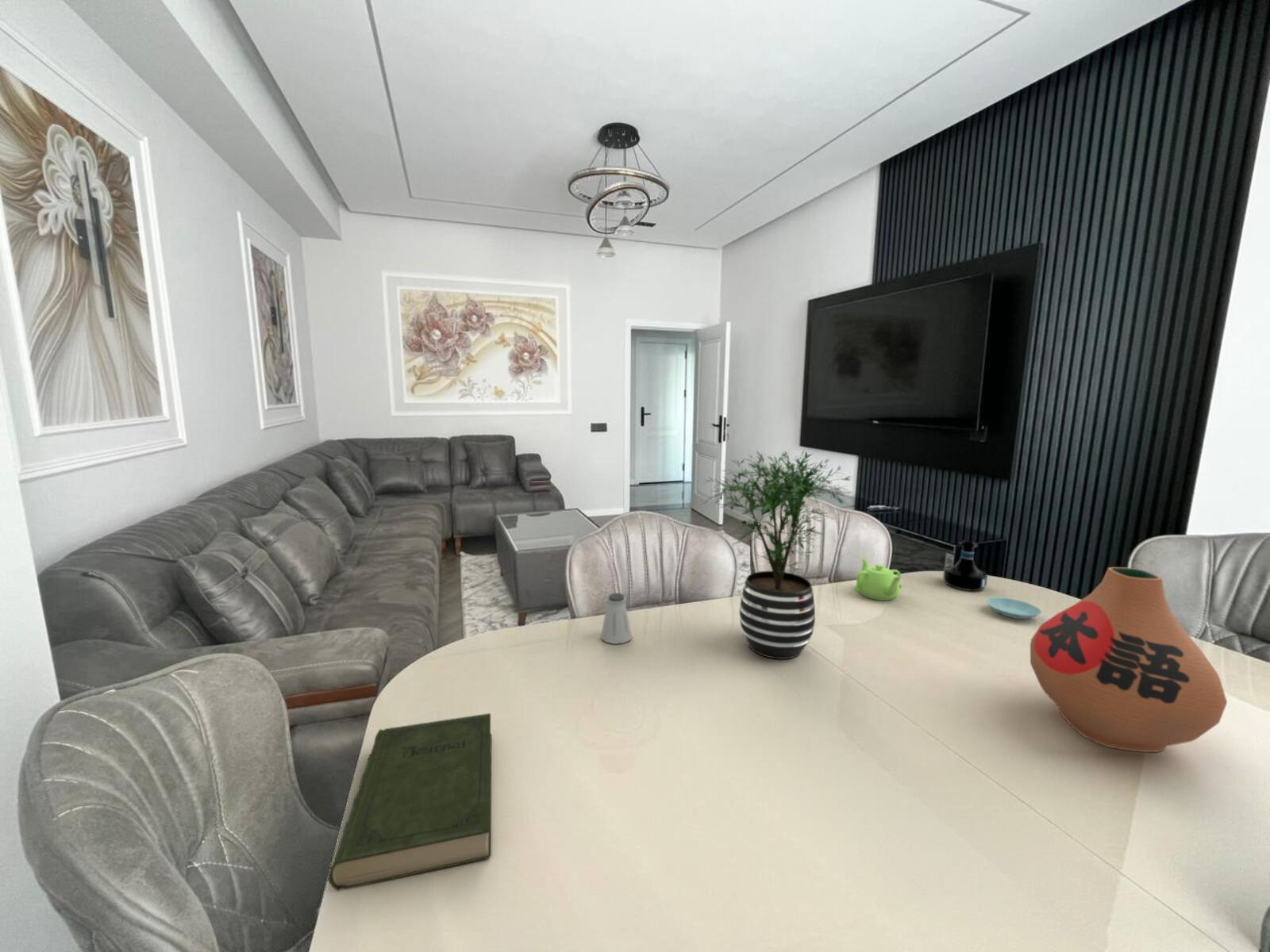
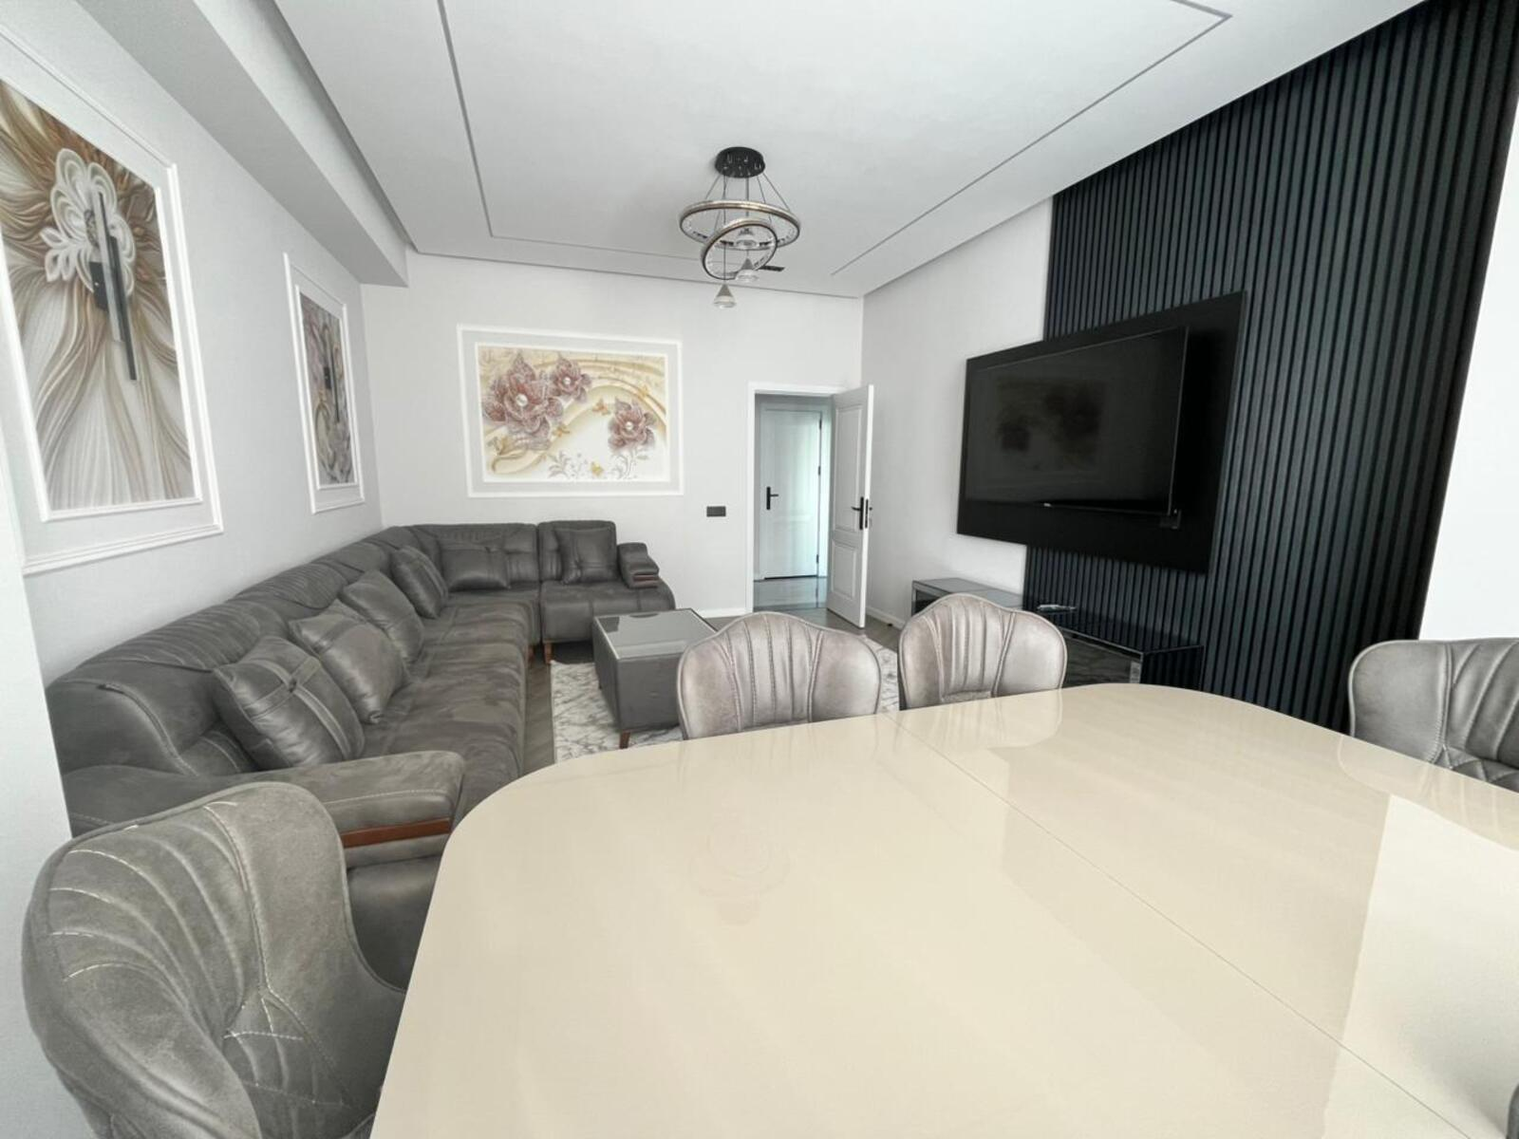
- saucer (1013, 609)
- book (425, 785)
- teapot (879, 579)
- saltshaker (616, 616)
- potted plant (773, 551)
- tequila bottle (966, 562)
- vase (1120, 651)
